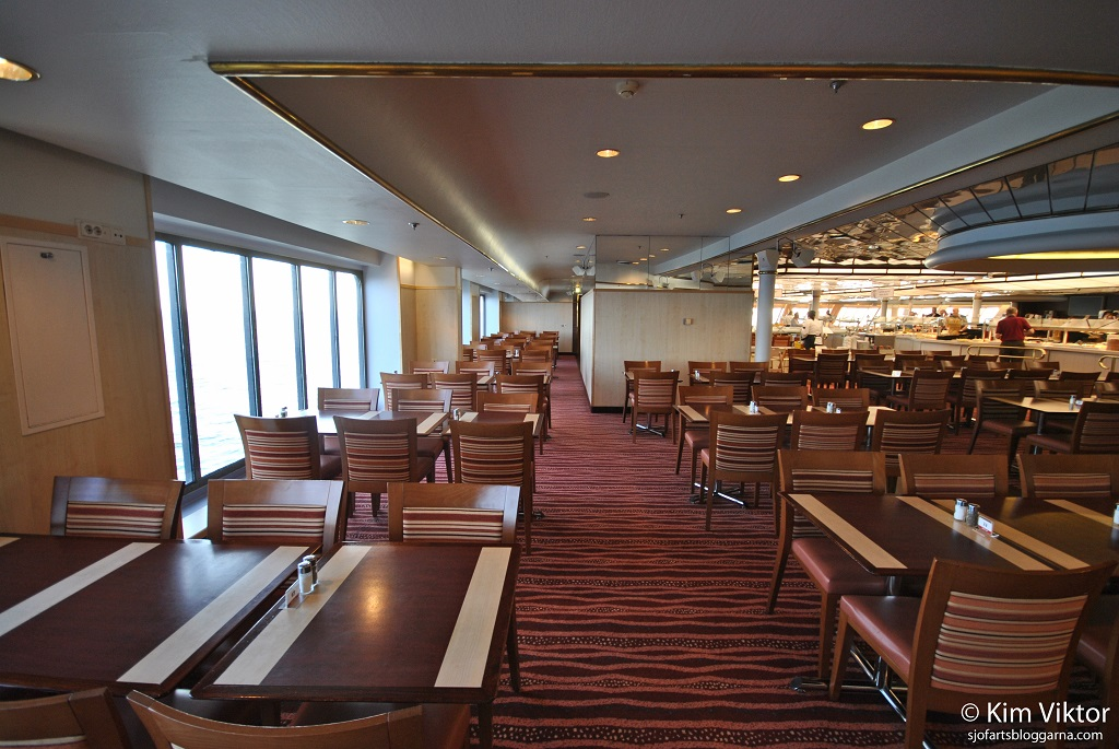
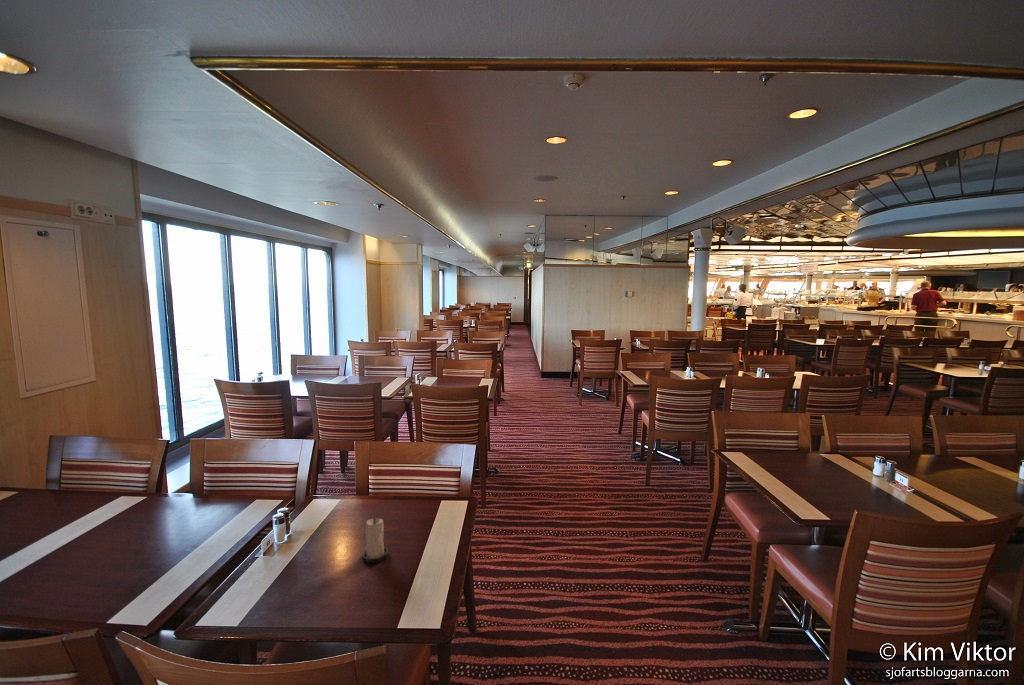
+ candle (374, 536)
